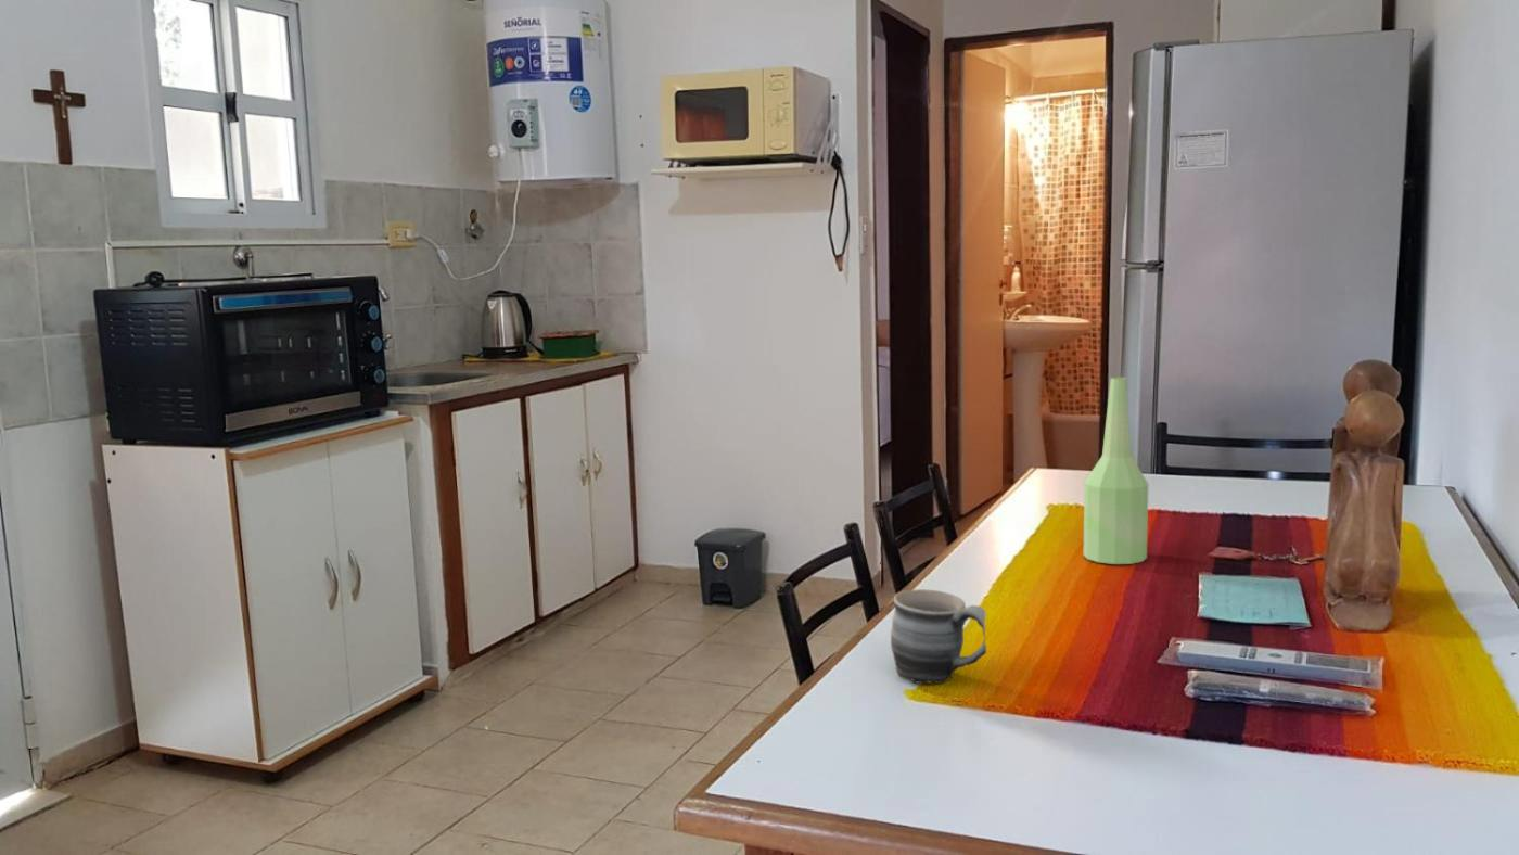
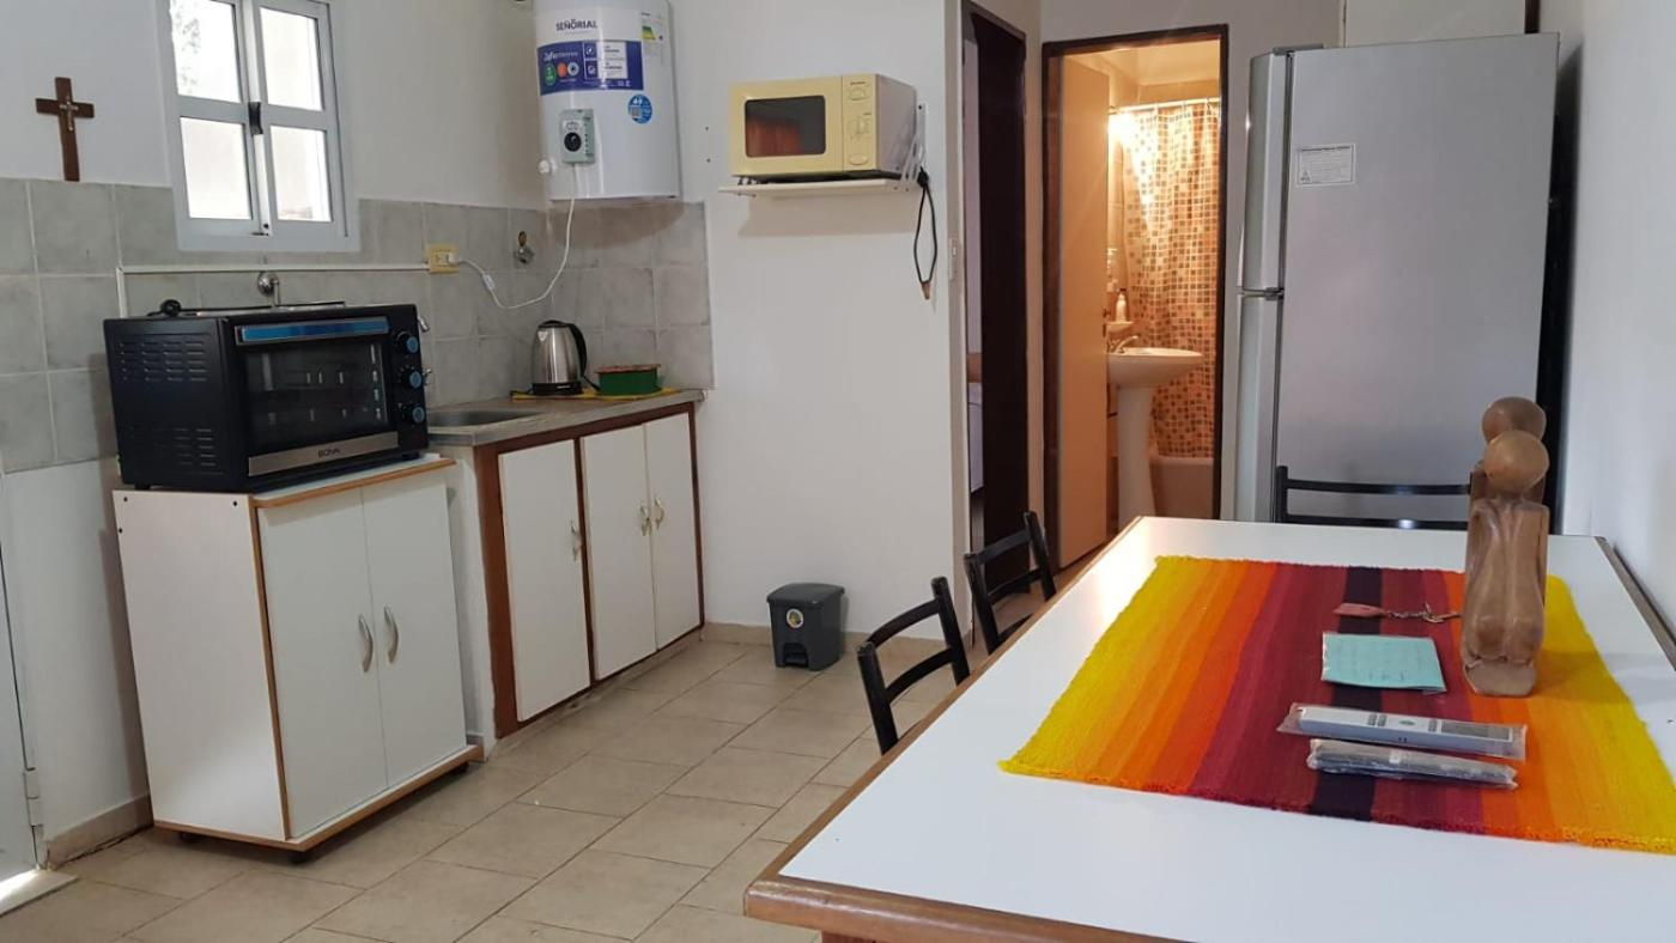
- bottle (1116, 468)
- mug (941, 637)
